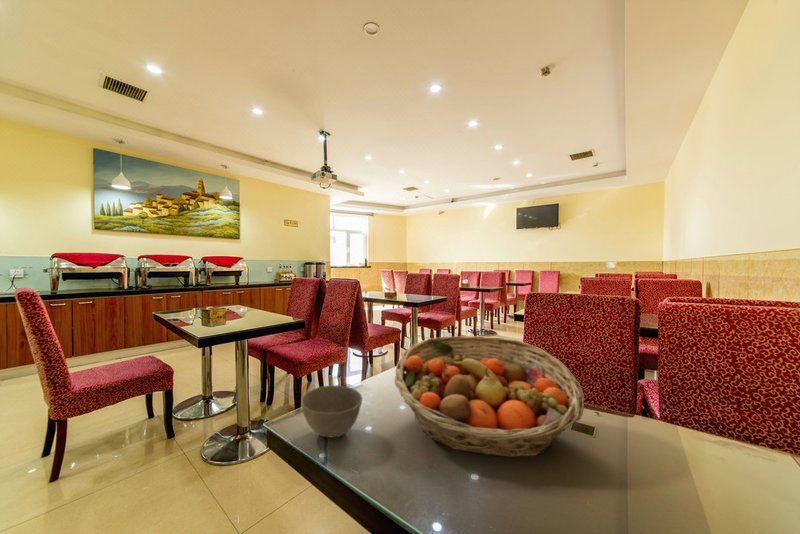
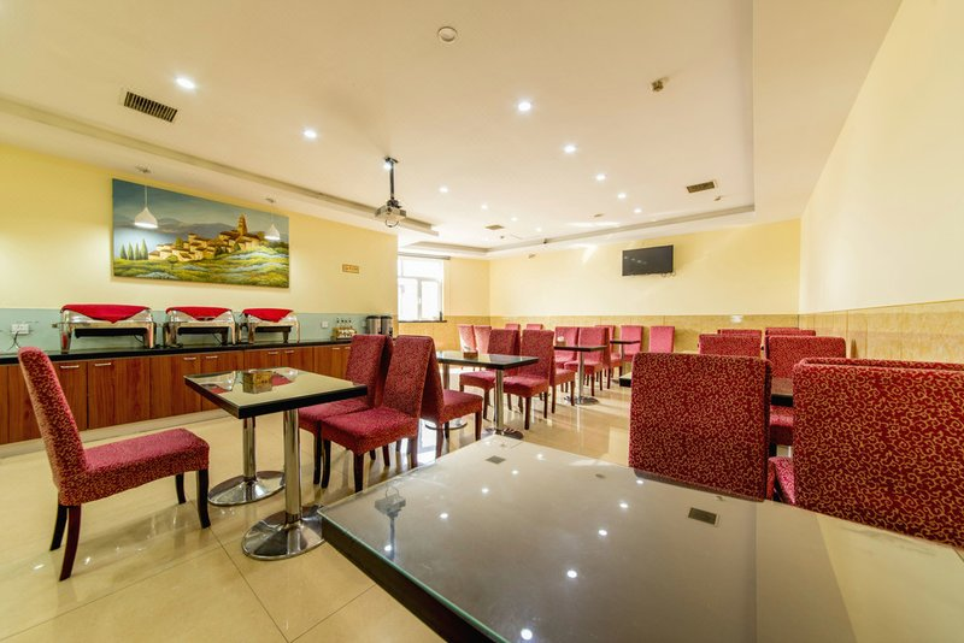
- bowl (332, 414)
- fruit basket (481, 387)
